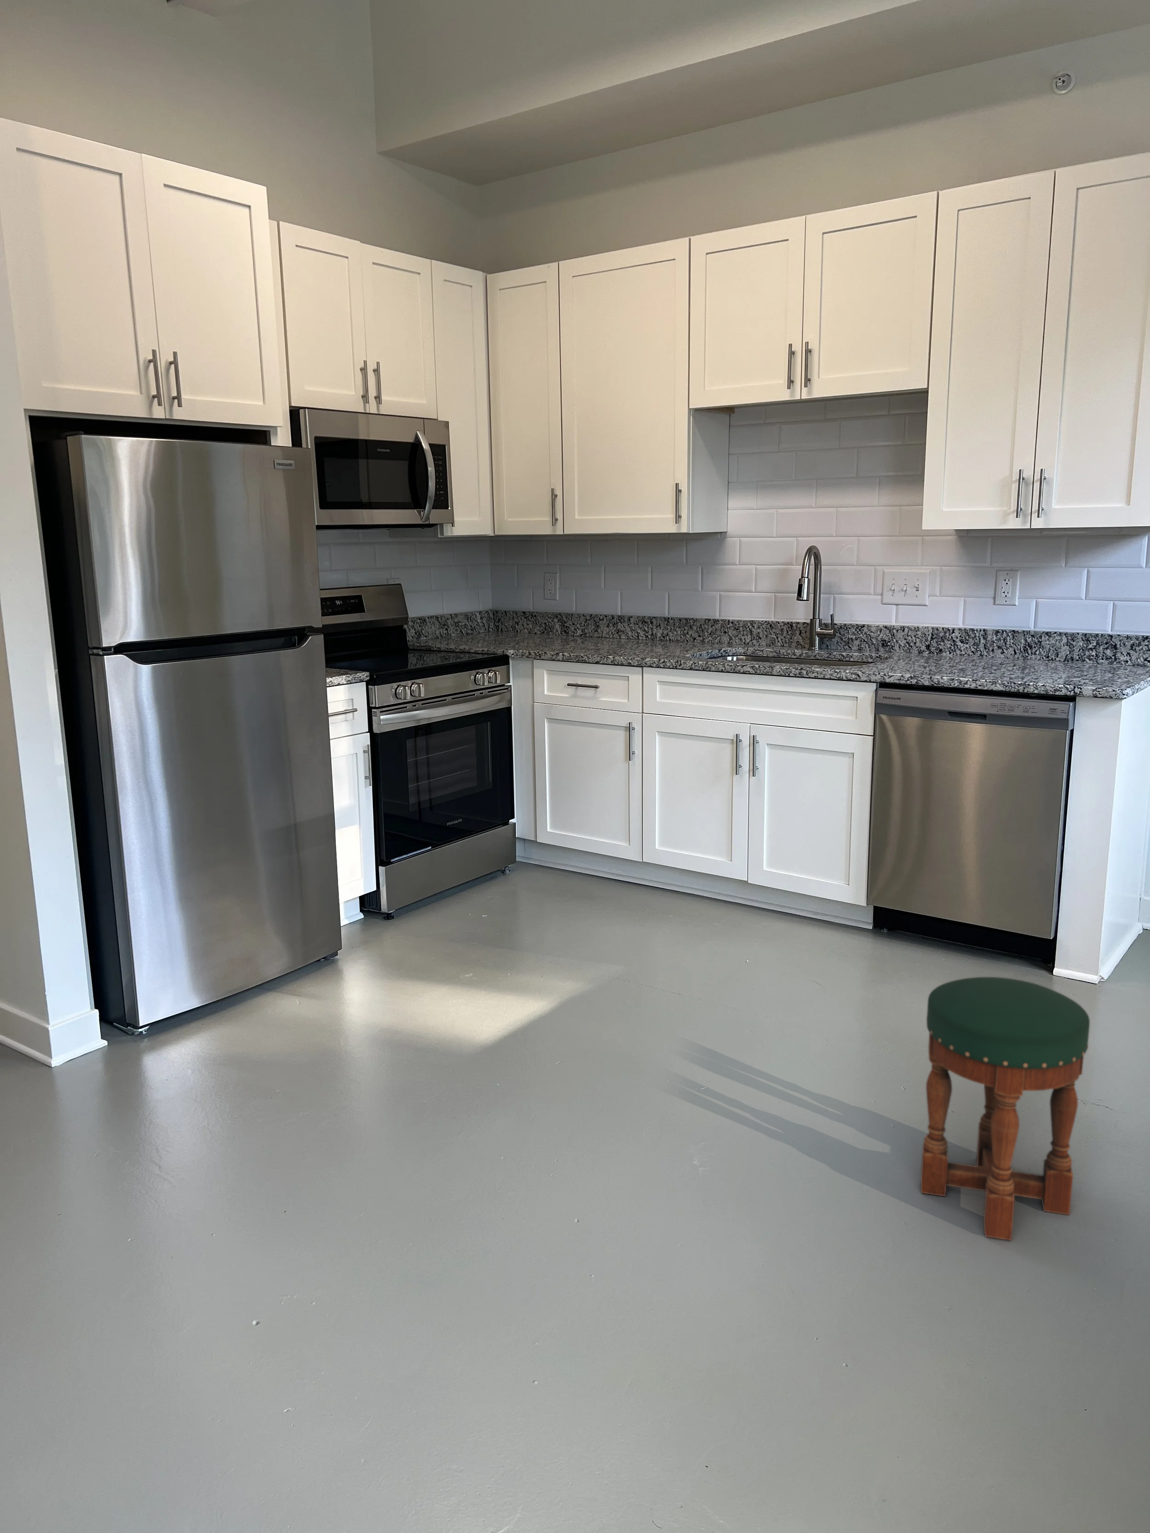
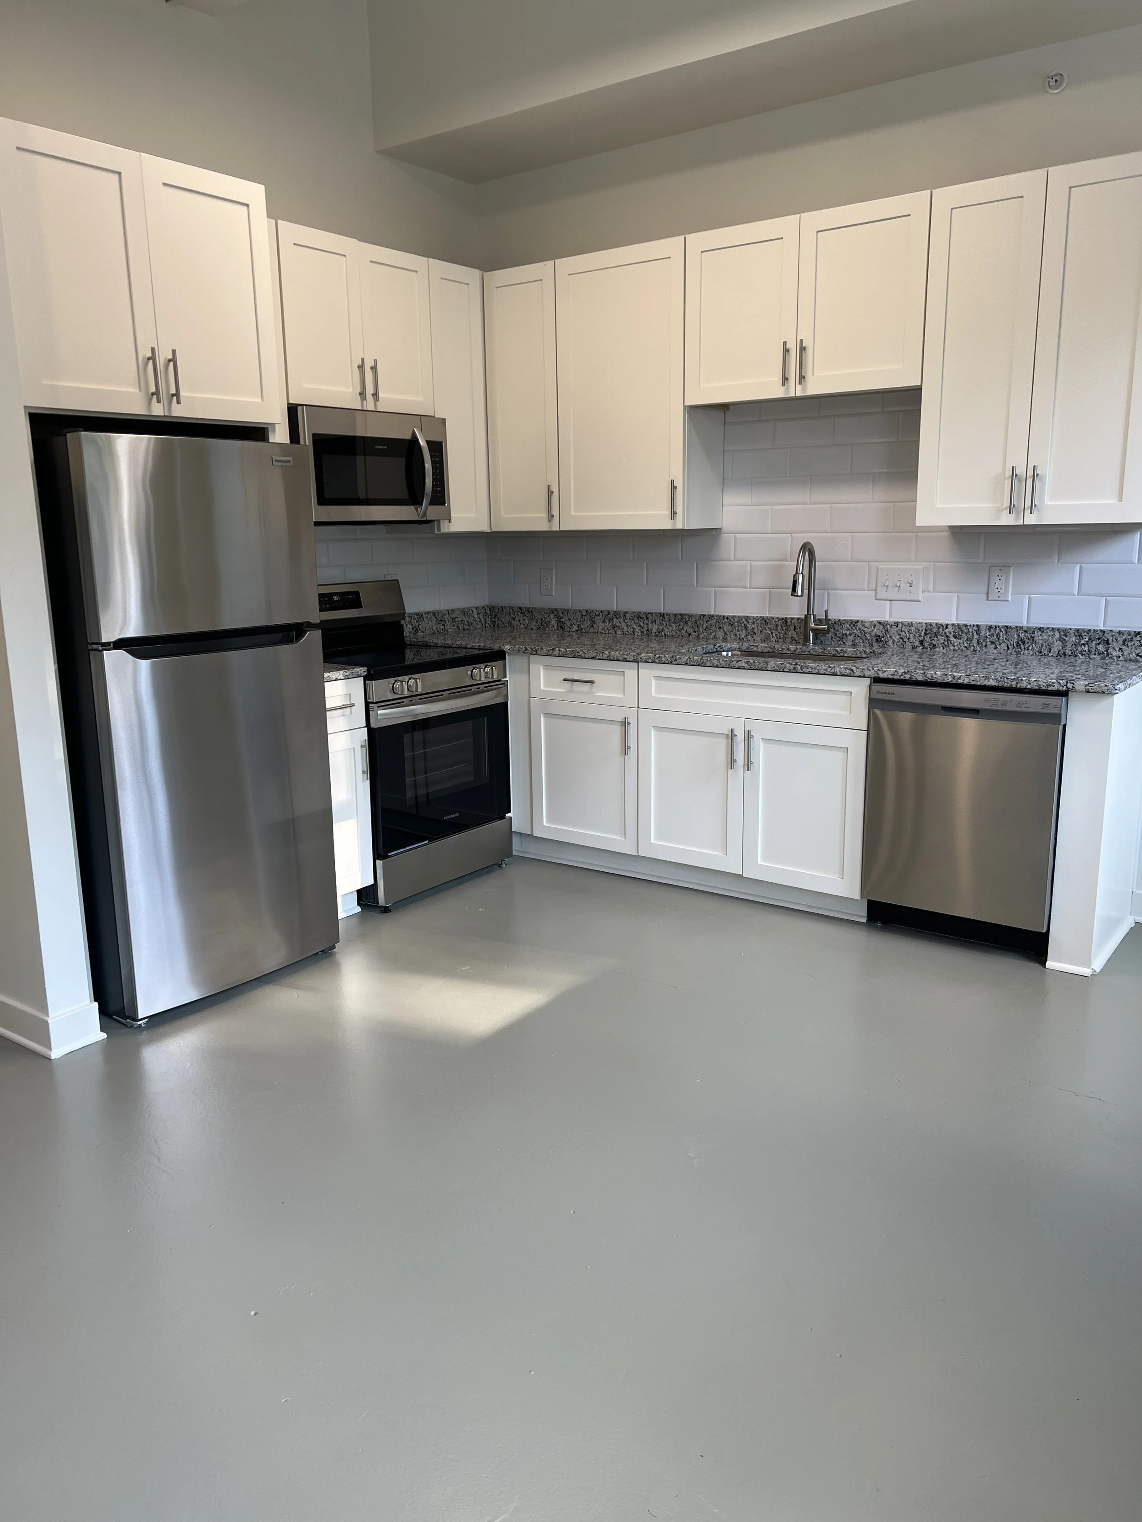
- stool (1000, 1097)
